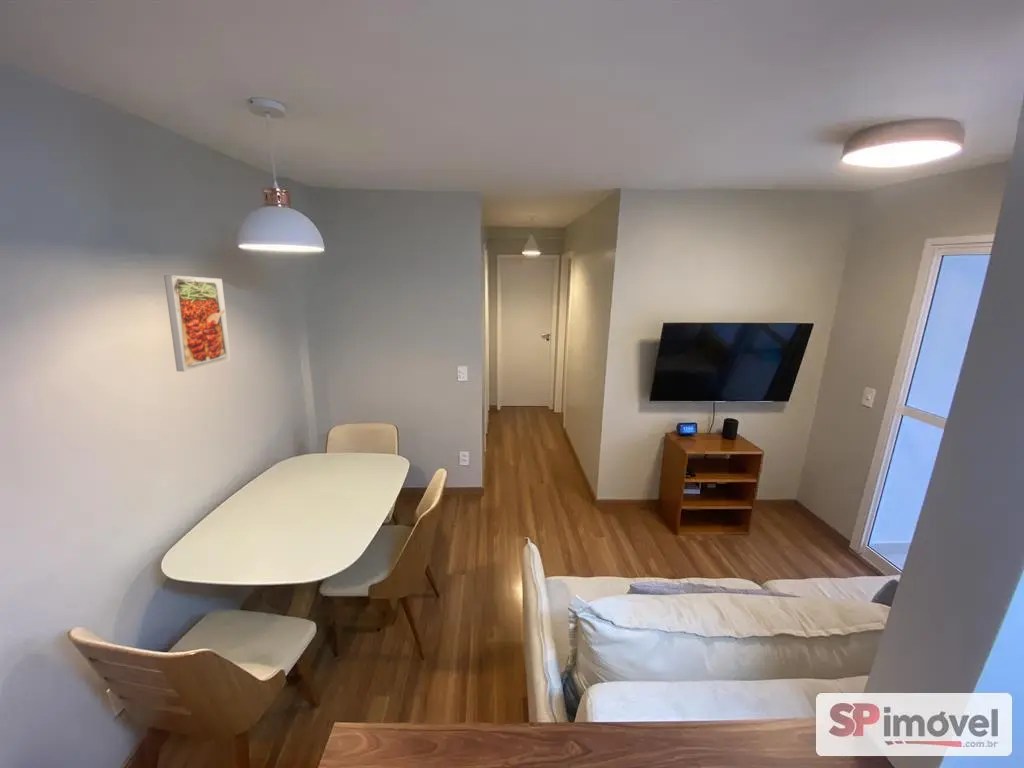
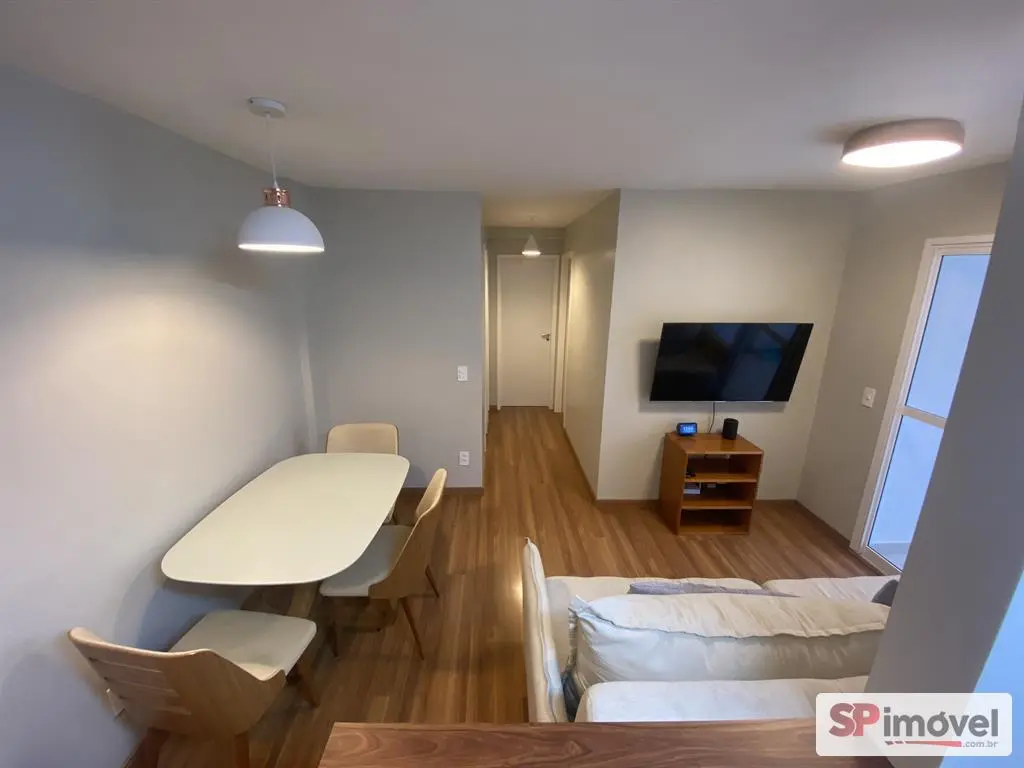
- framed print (200, 322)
